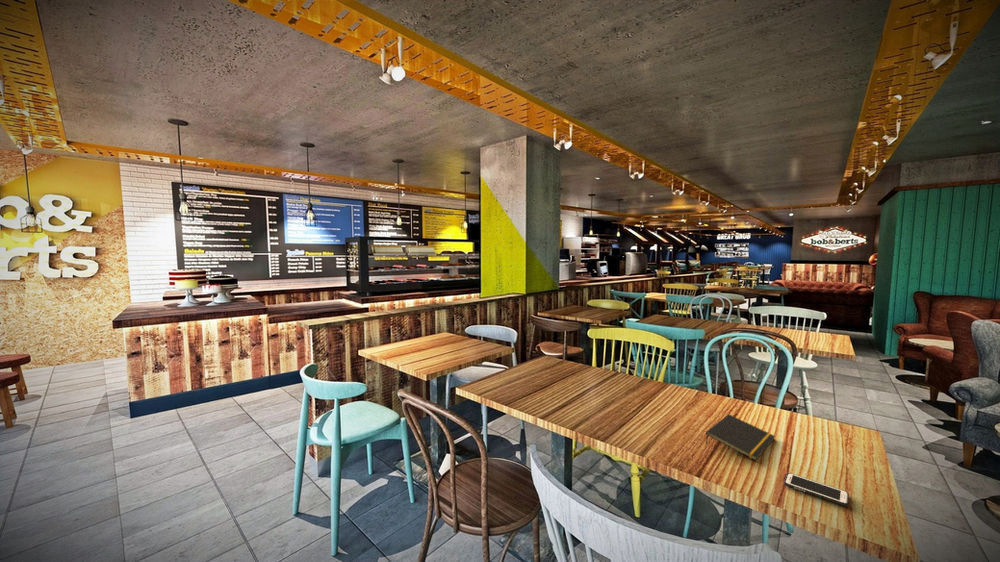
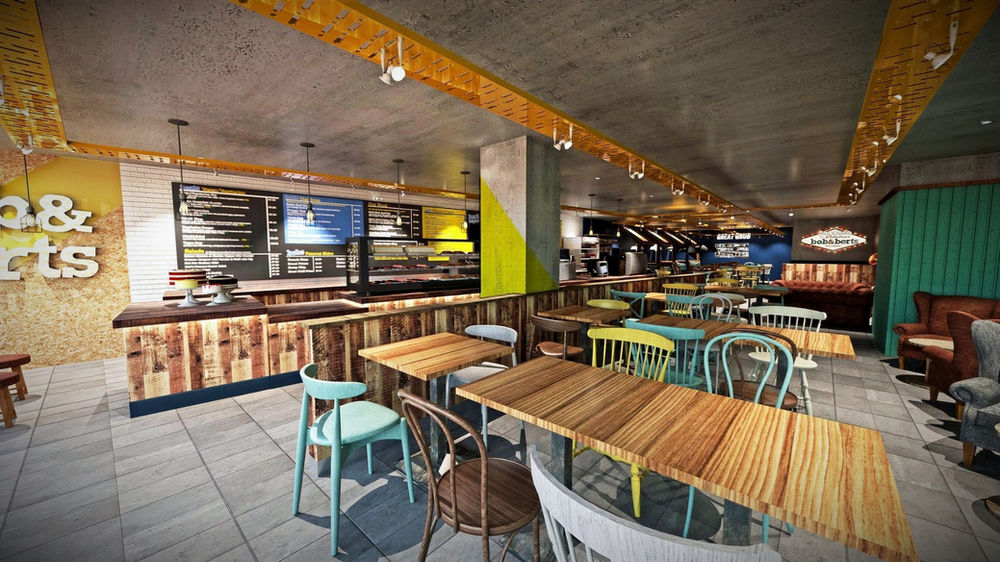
- notepad (740, 435)
- cell phone (815, 488)
